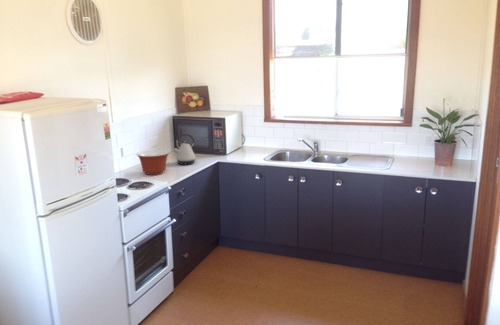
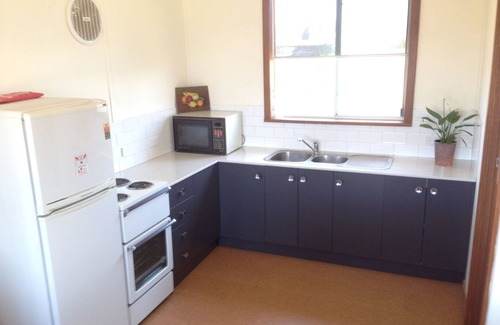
- kettle (184, 148)
- mixing bowl (153, 163)
